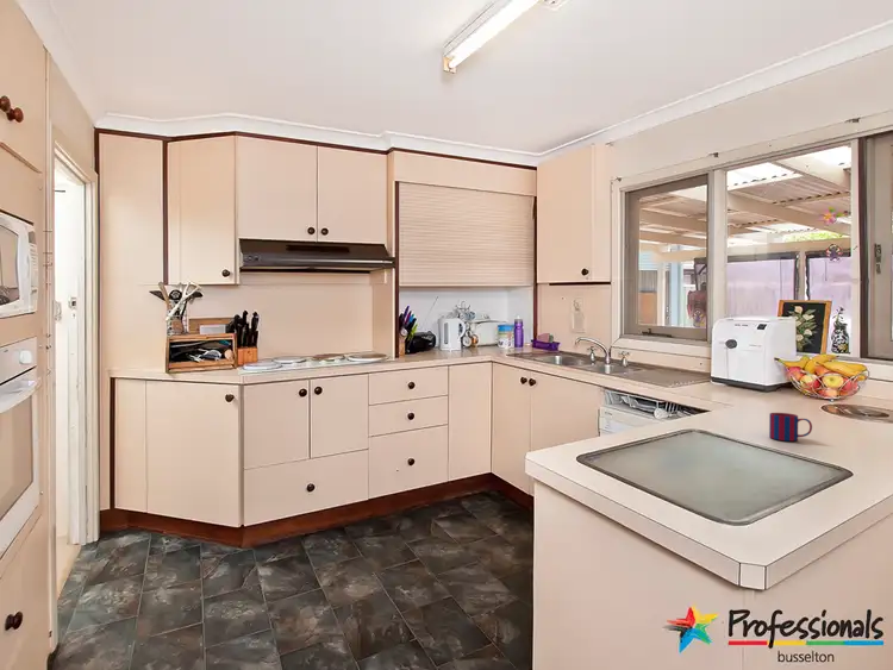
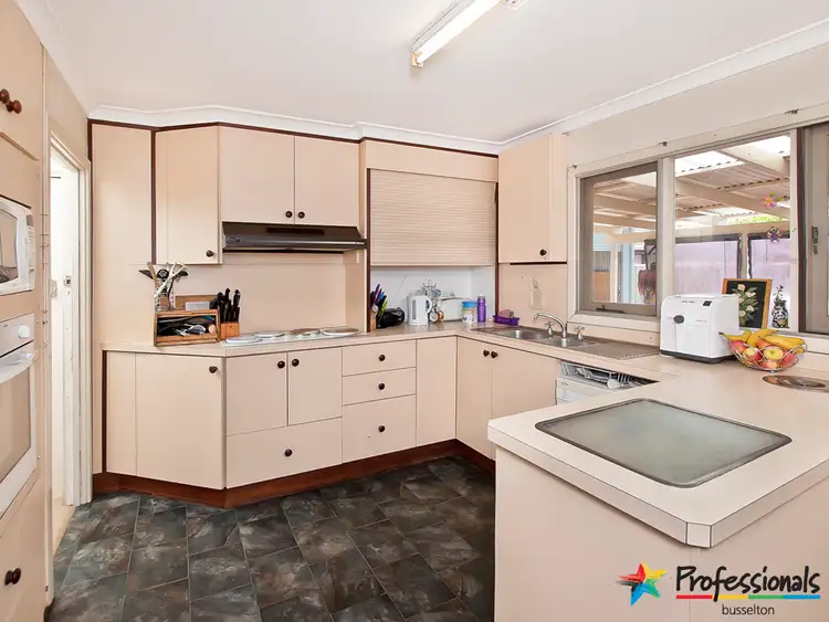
- mug (789, 427)
